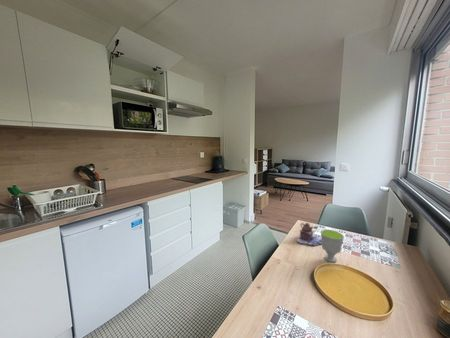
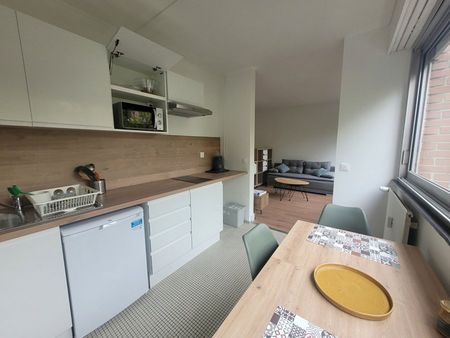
- teapot (307, 231)
- cup (331, 246)
